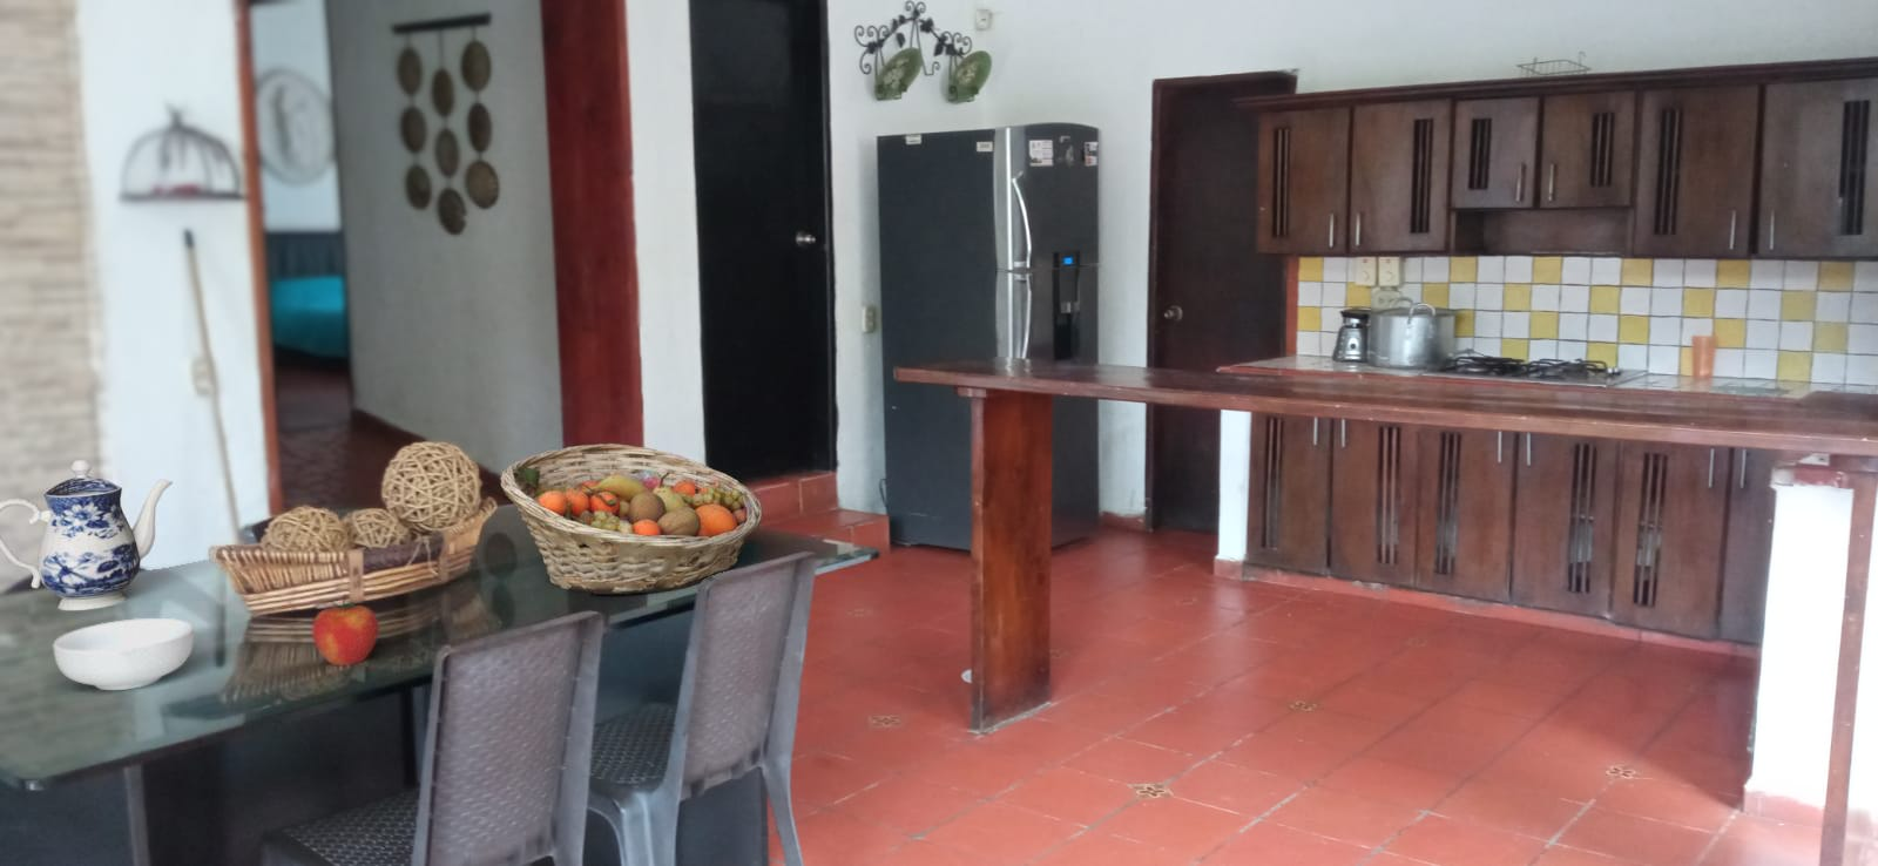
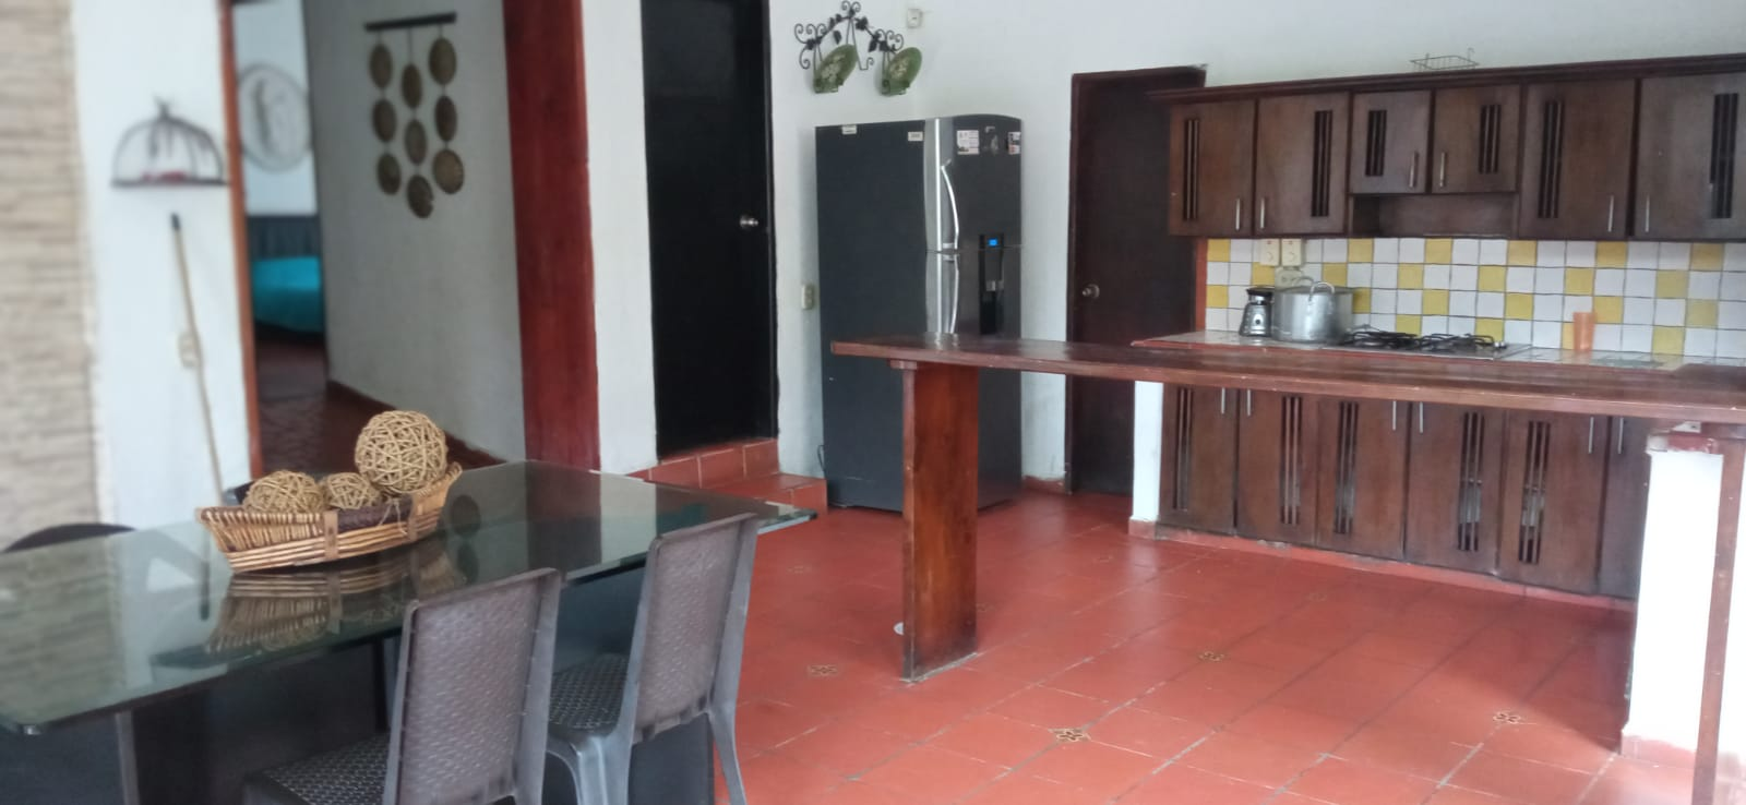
- teapot (87, 532)
- apple (345, 629)
- fruit basket (635, 514)
- cereal bowl (126, 658)
